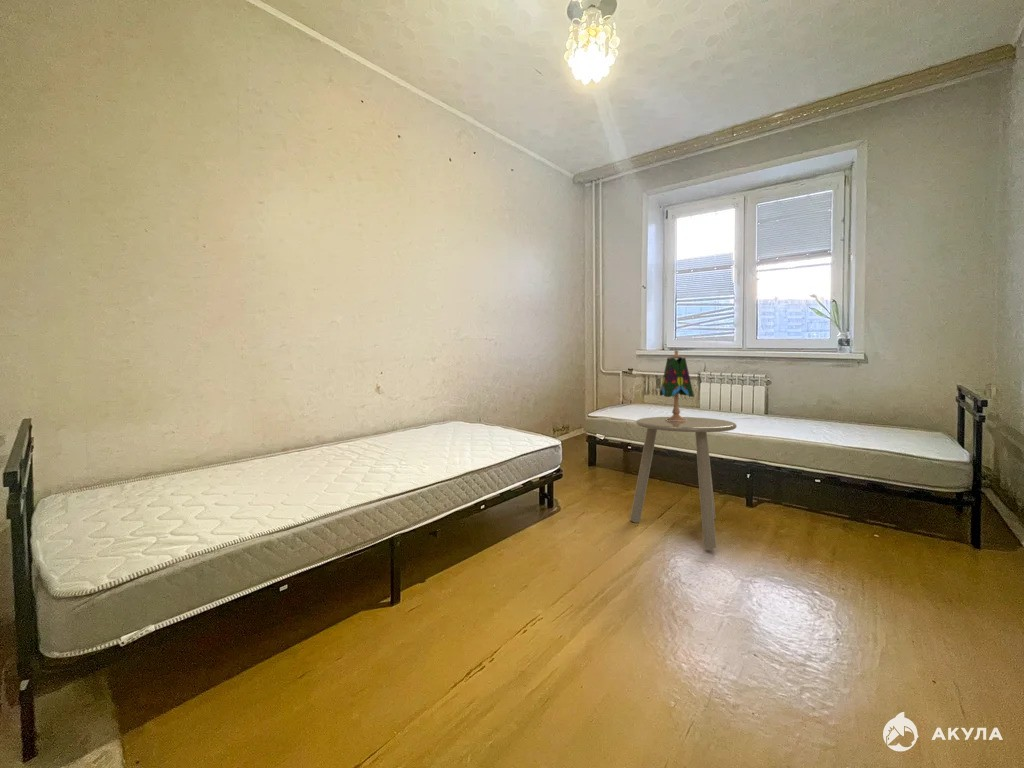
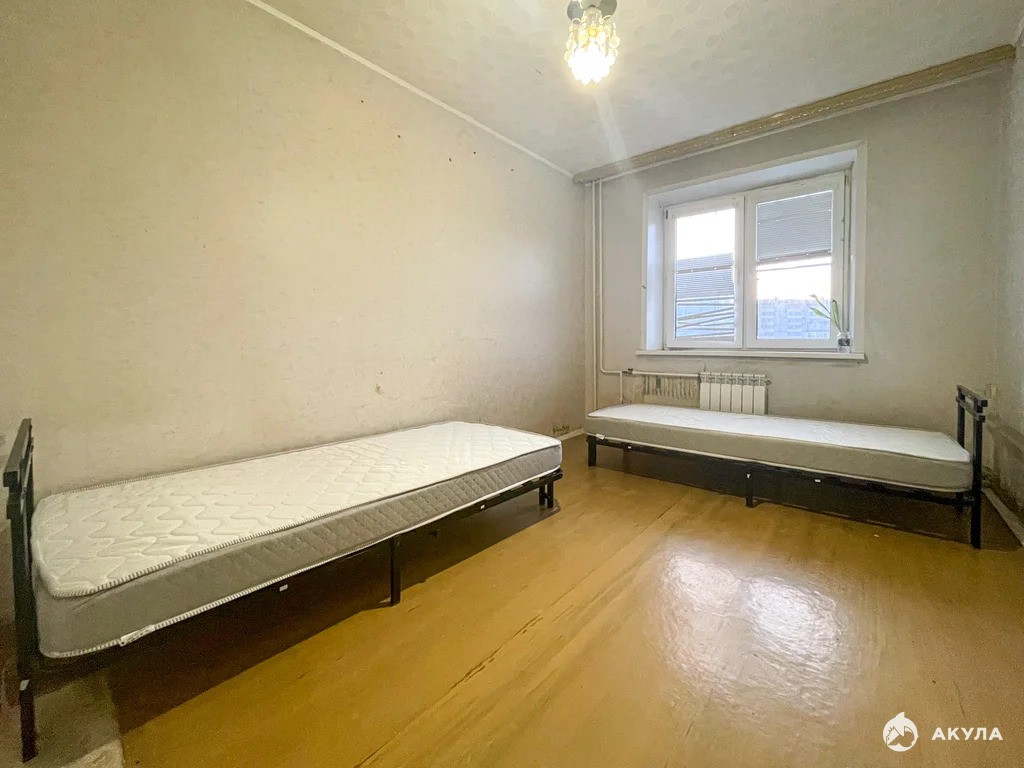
- table lamp (676, 384)
- side table (698, 474)
